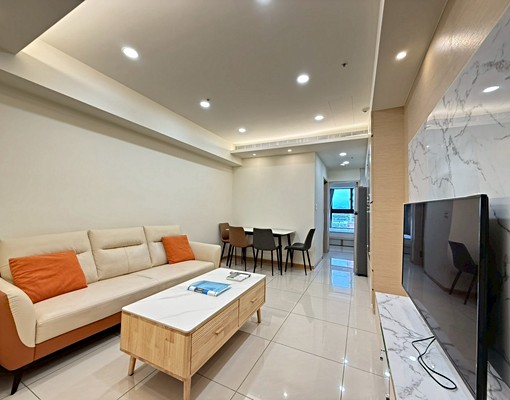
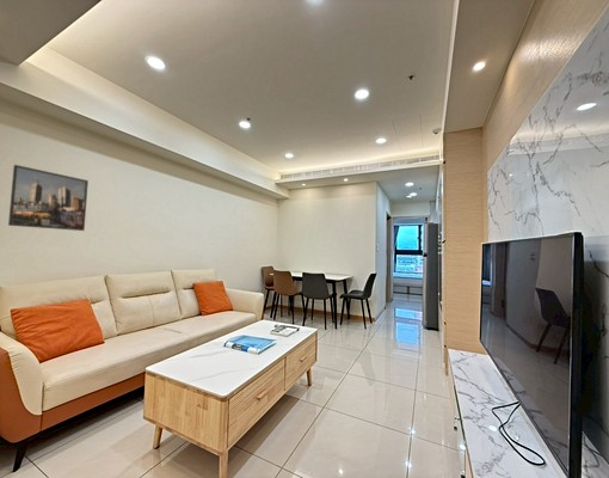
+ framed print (51, 200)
